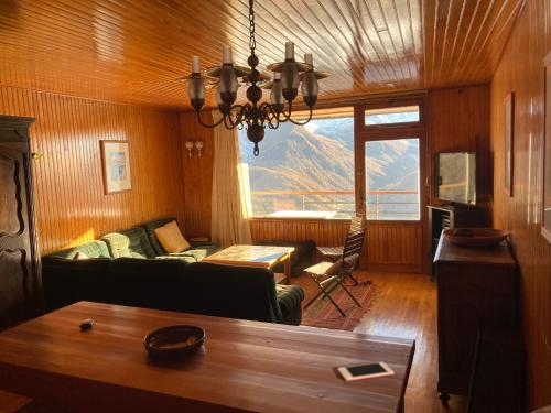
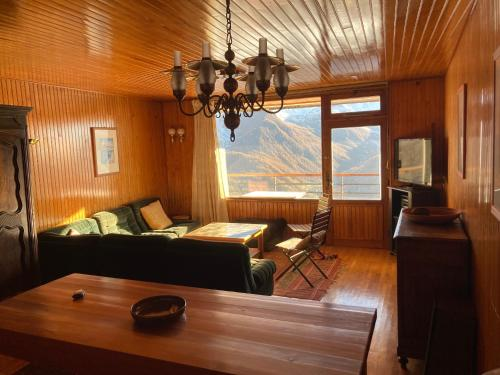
- cell phone (365, 370)
